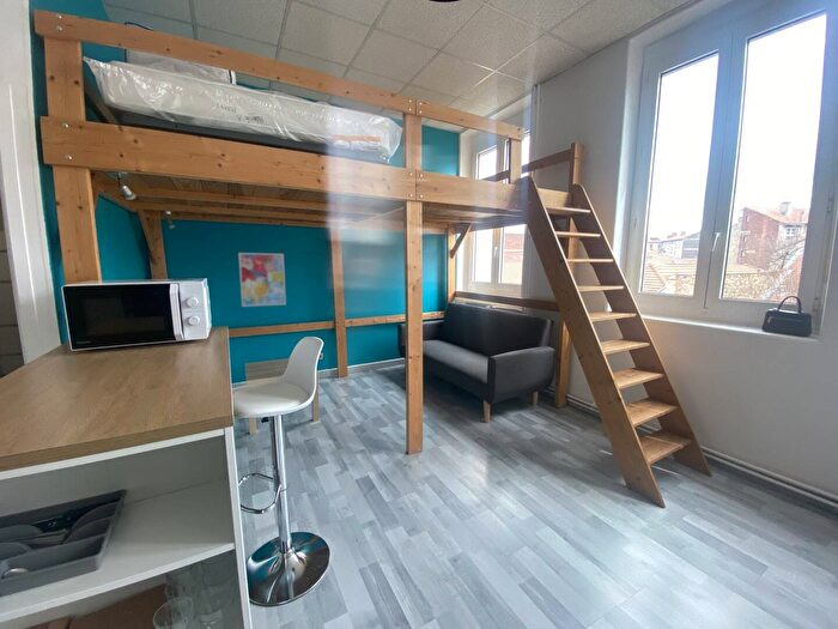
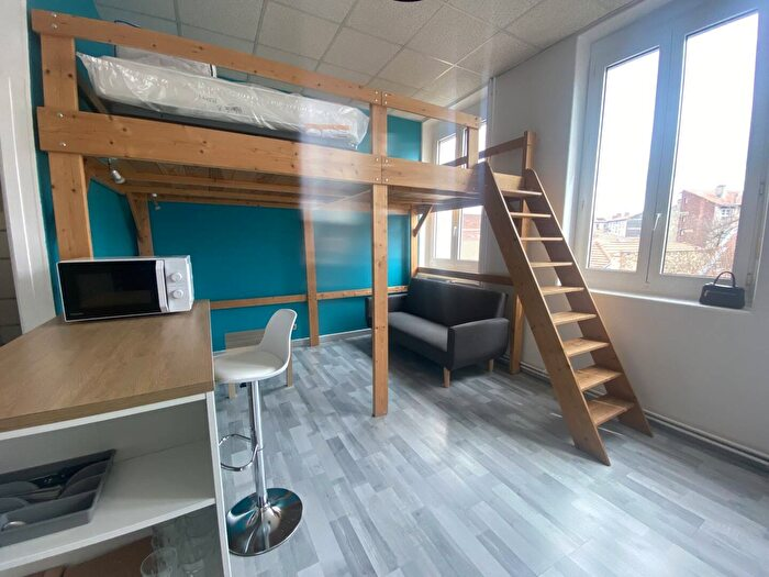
- wall art (262, 279)
